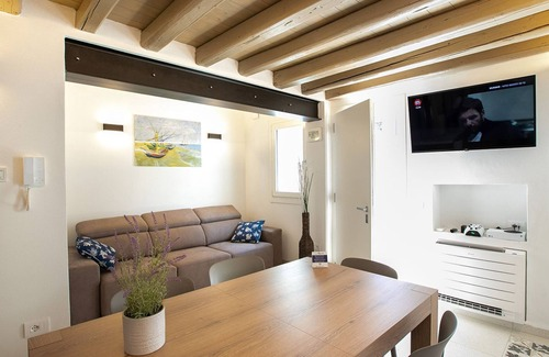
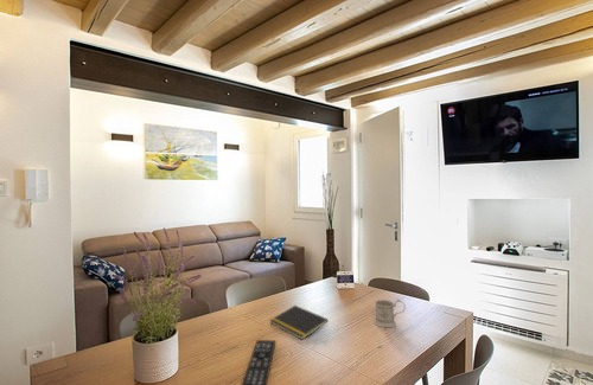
+ mug (389, 310)
+ remote control (260, 361)
+ notepad (298, 320)
